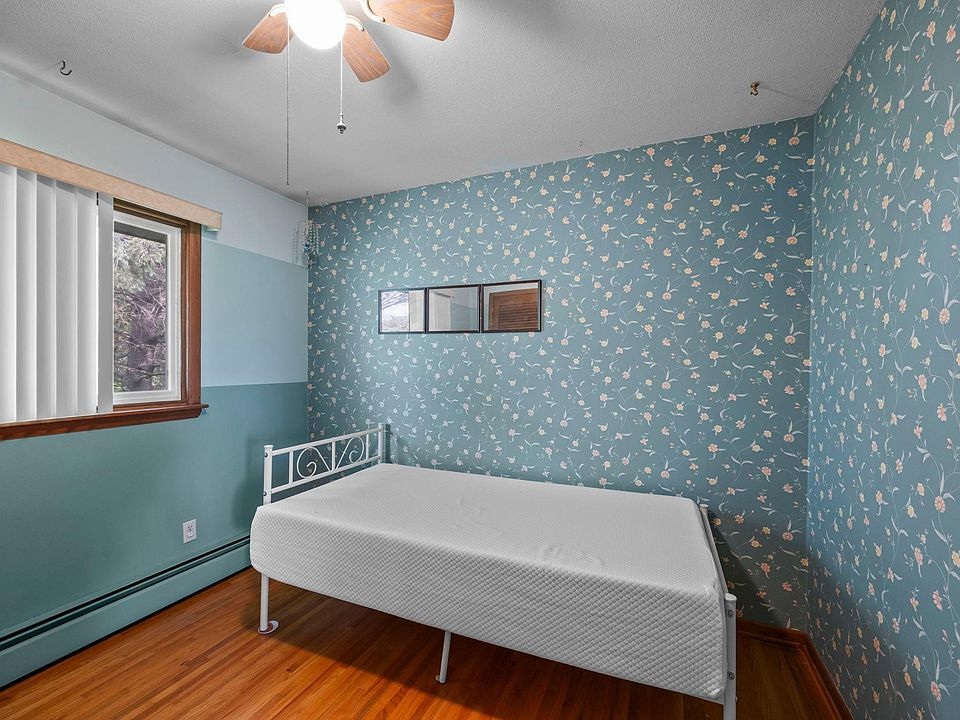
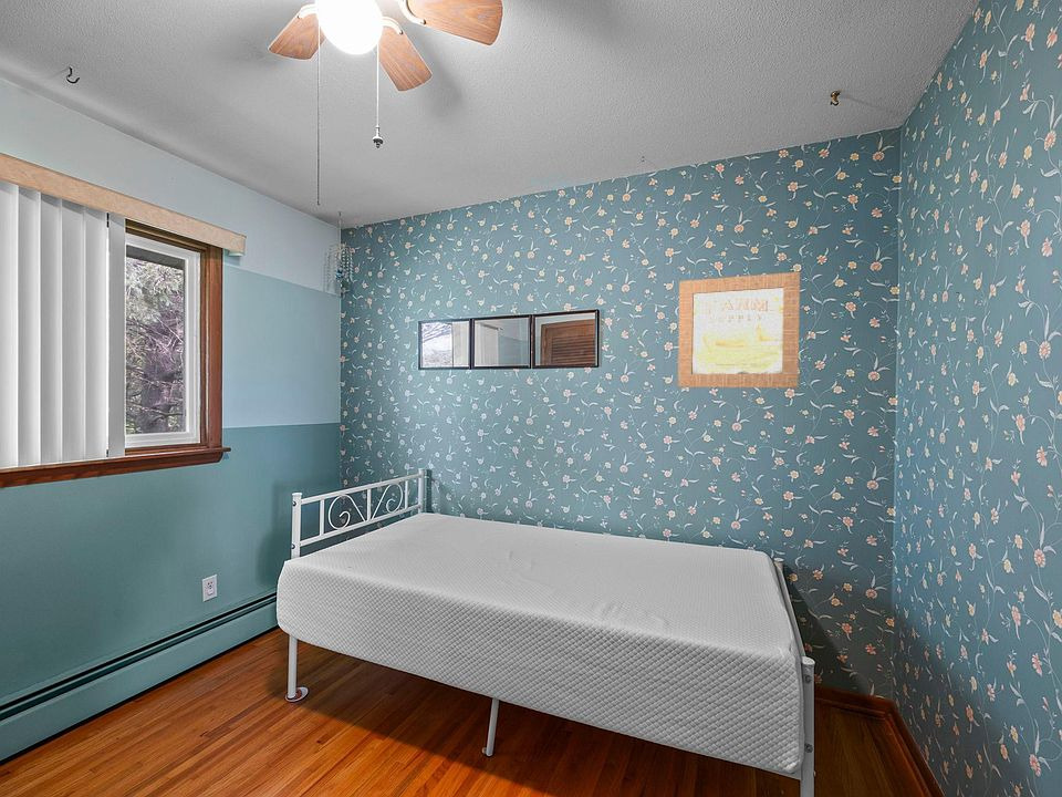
+ wall art (736, 332)
